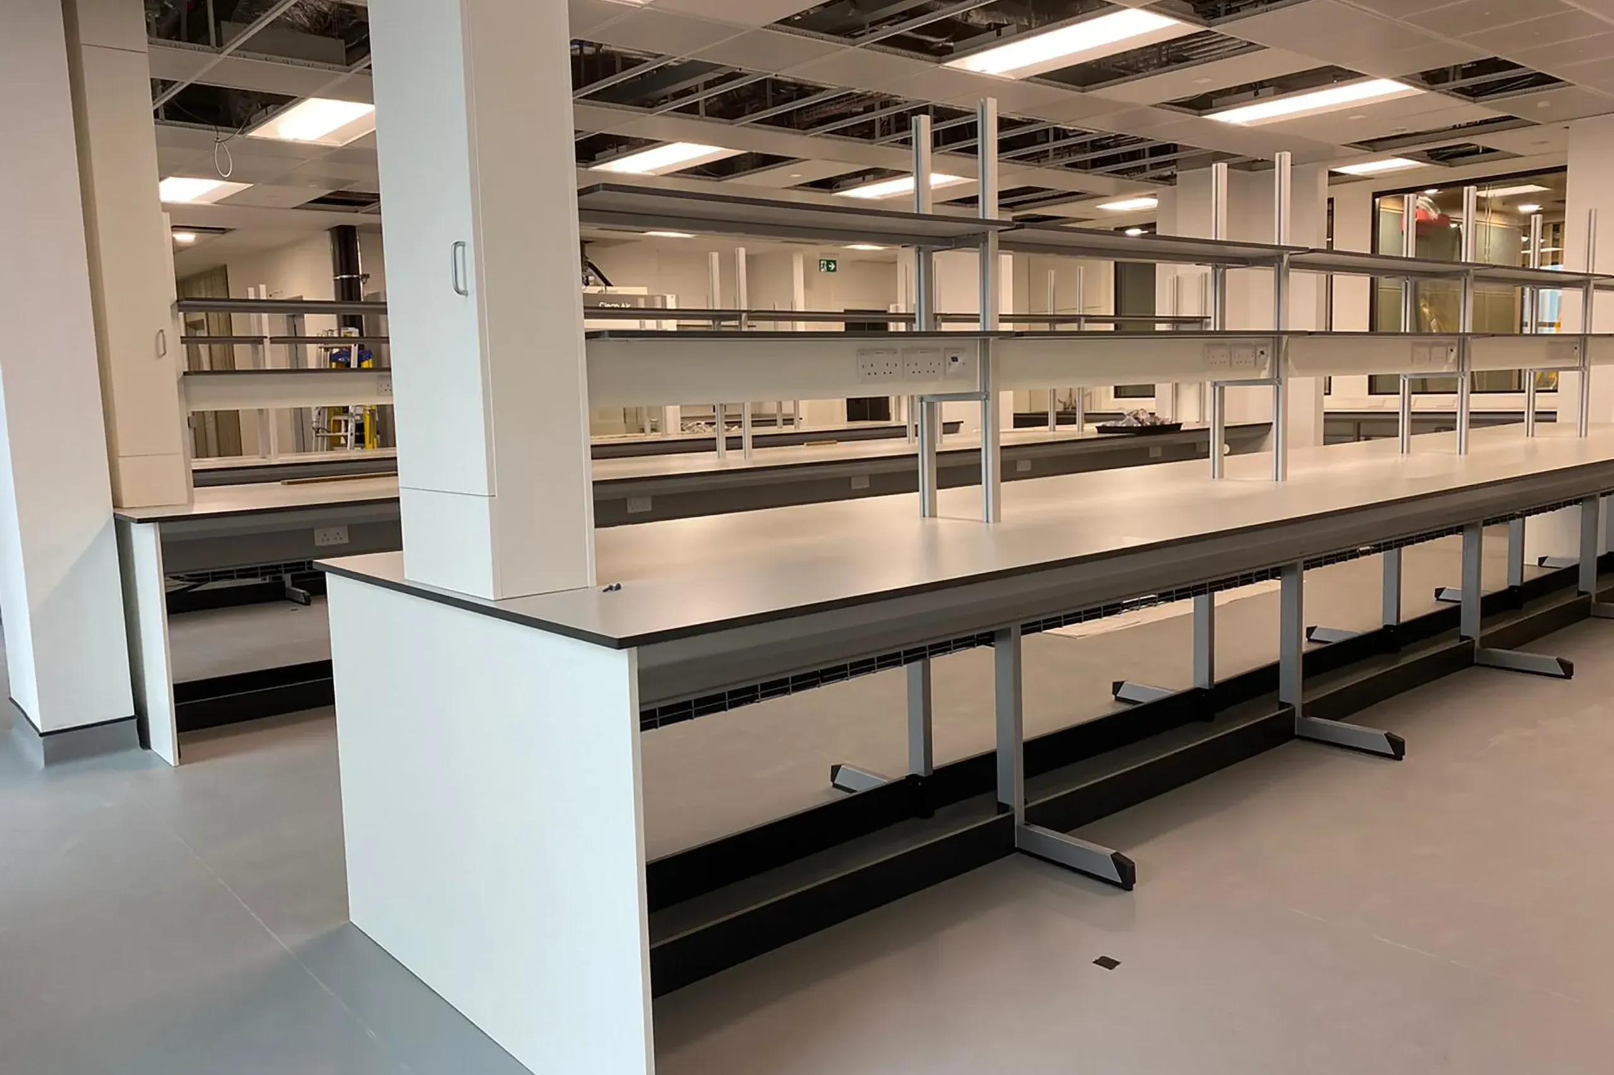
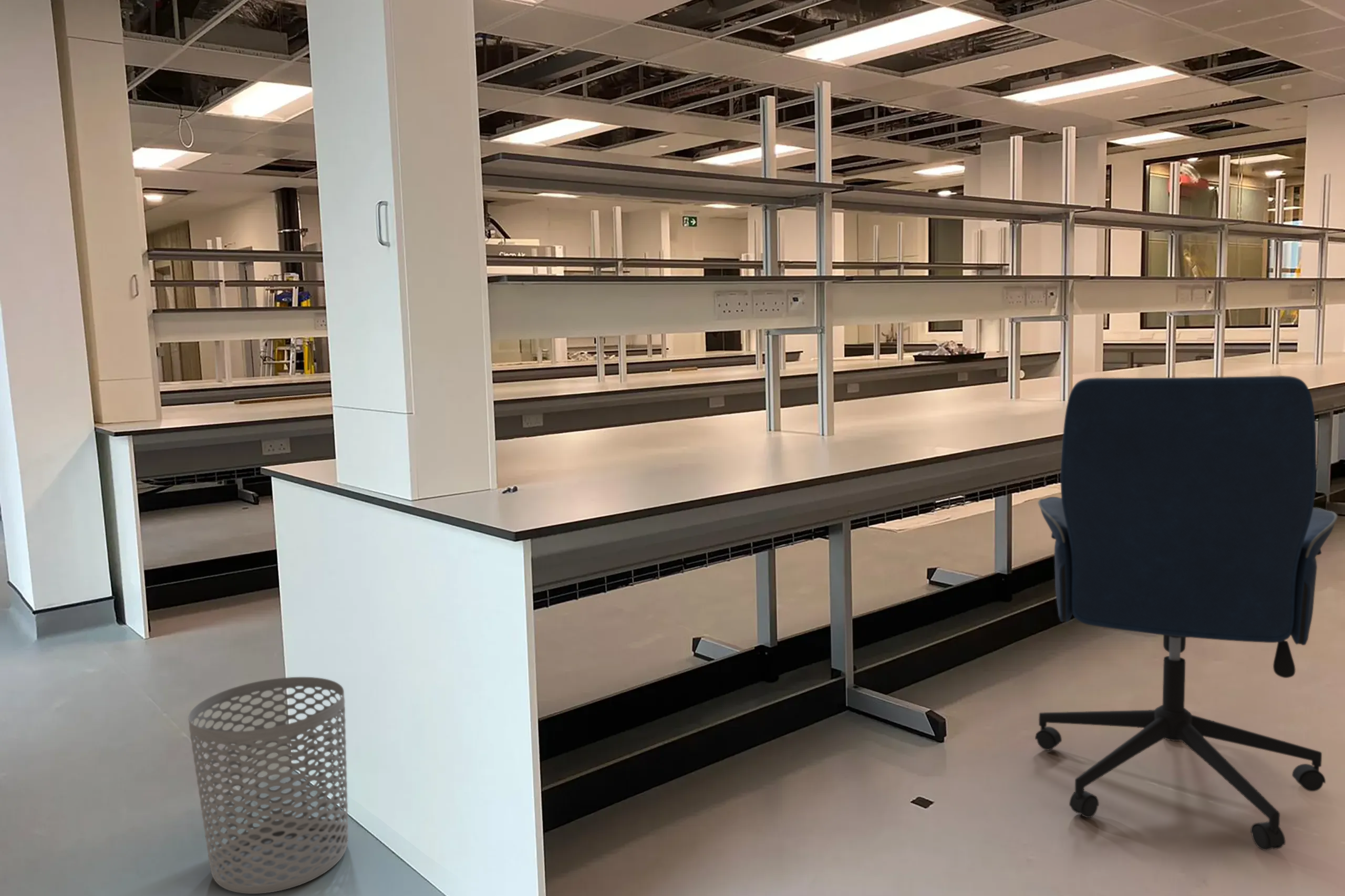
+ office chair (1176, 584)
+ waste bin (275, 782)
